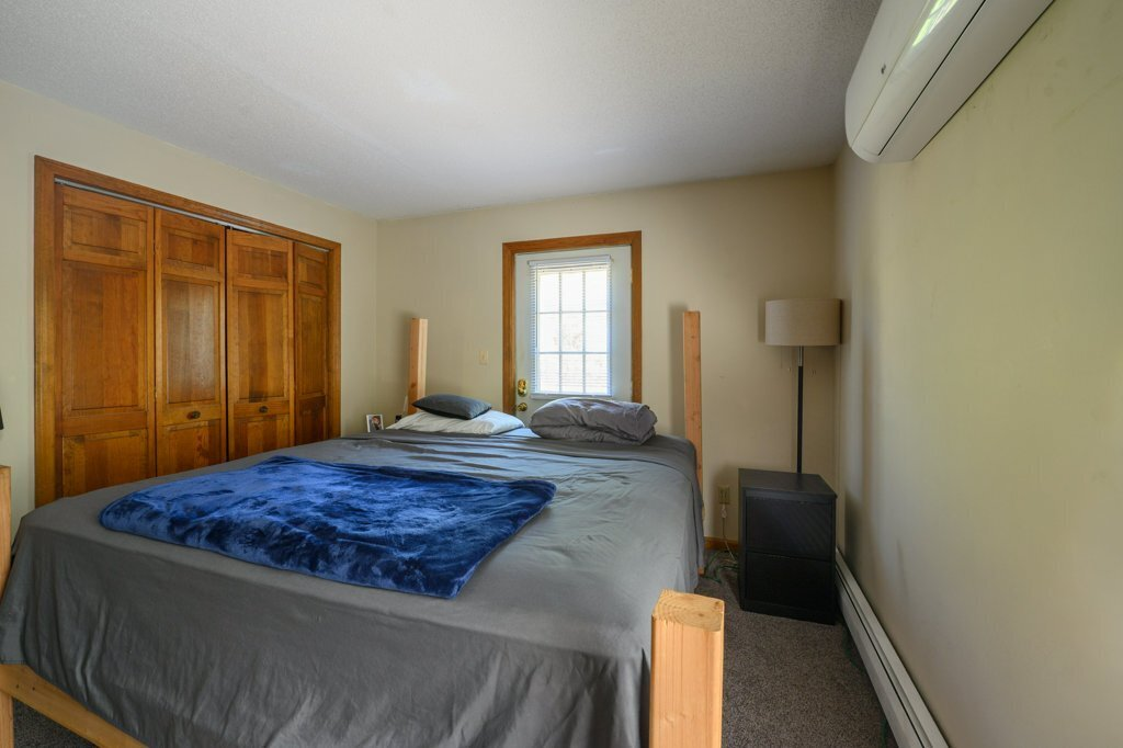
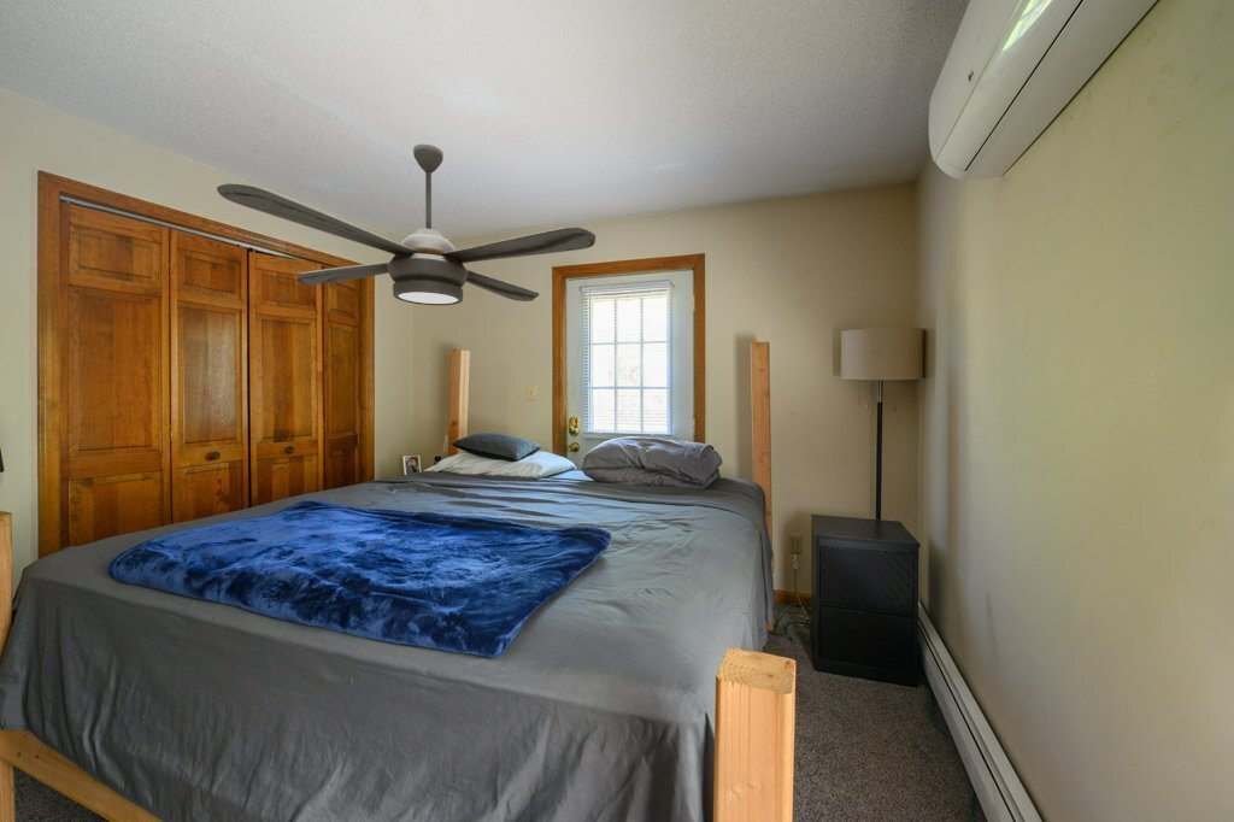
+ ceiling fan (428, 224)
